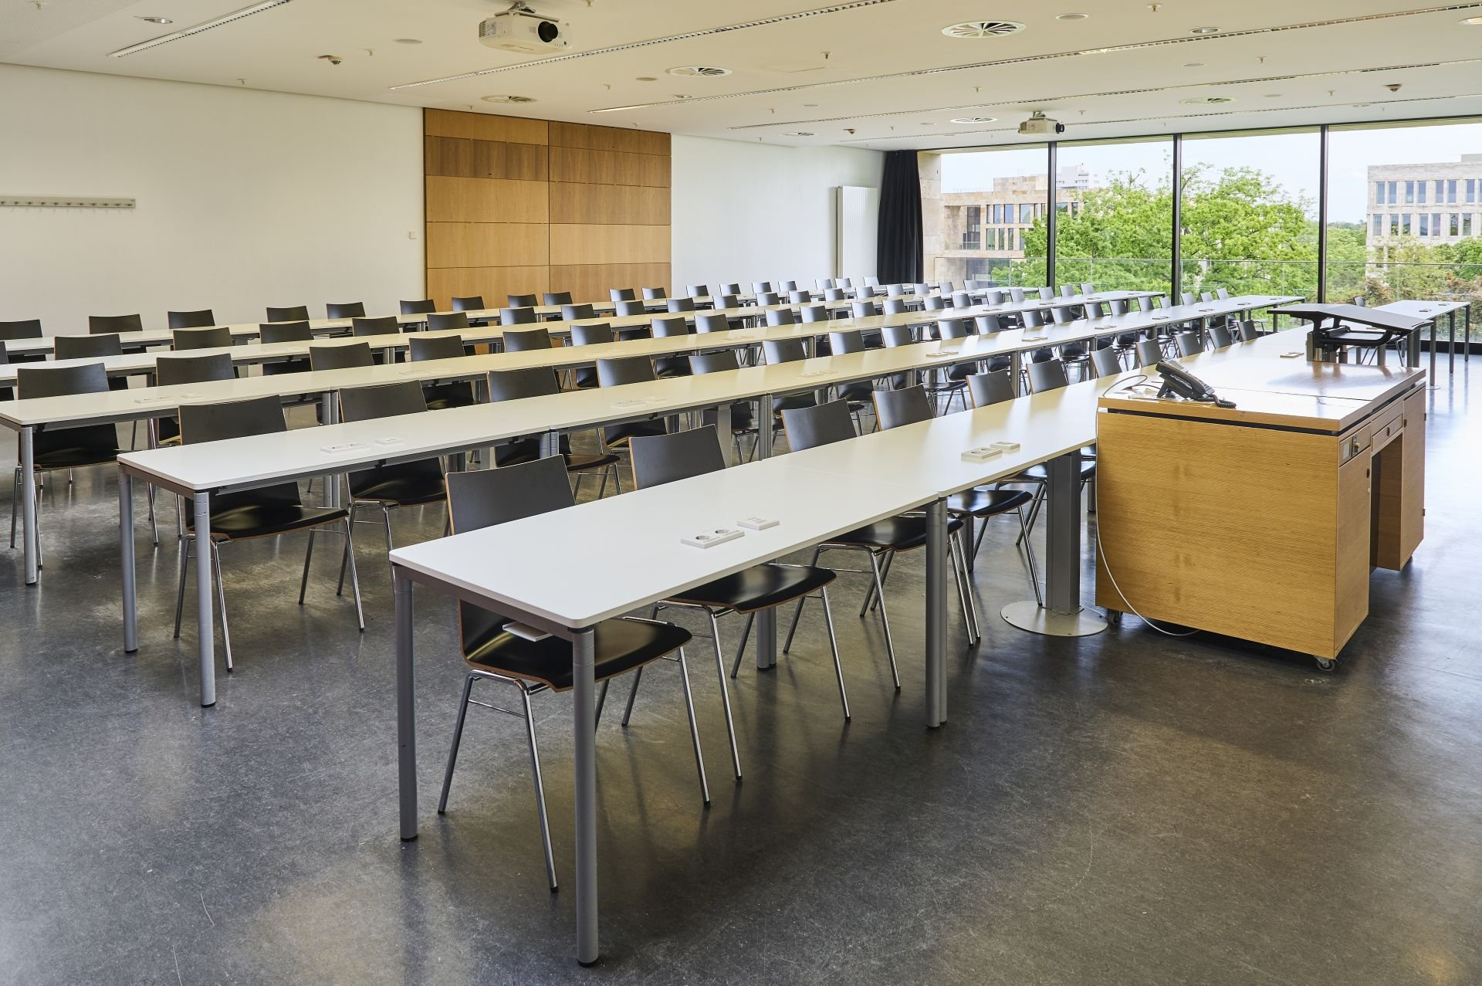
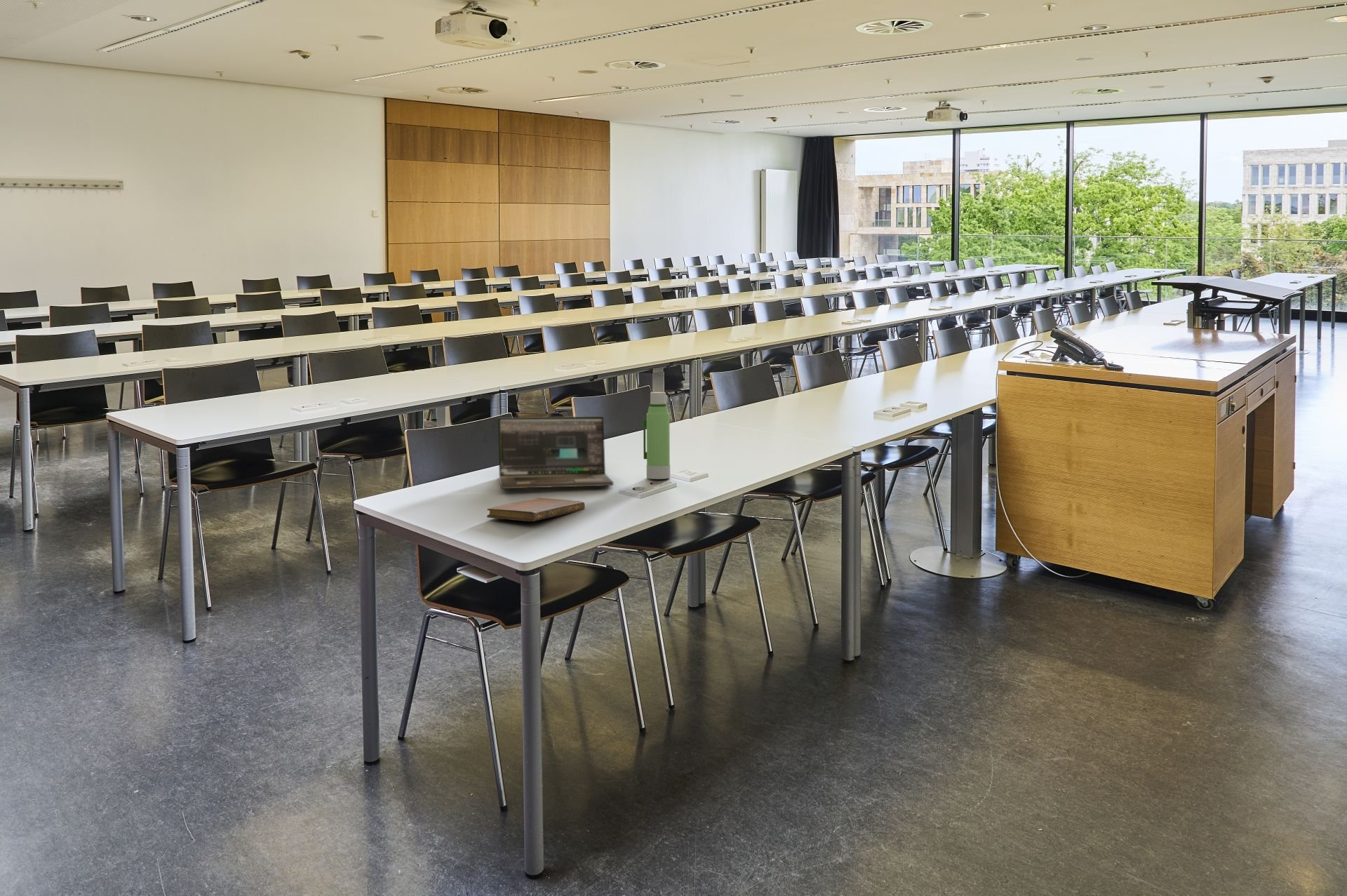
+ water bottle (657, 435)
+ notebook (537, 509)
+ laptop (554, 450)
